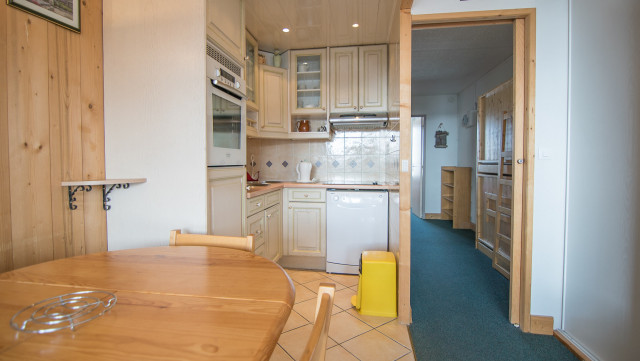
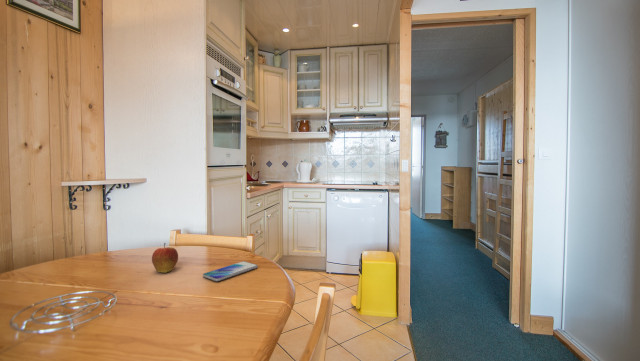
+ smartphone (231, 270)
+ fruit (165, 257)
